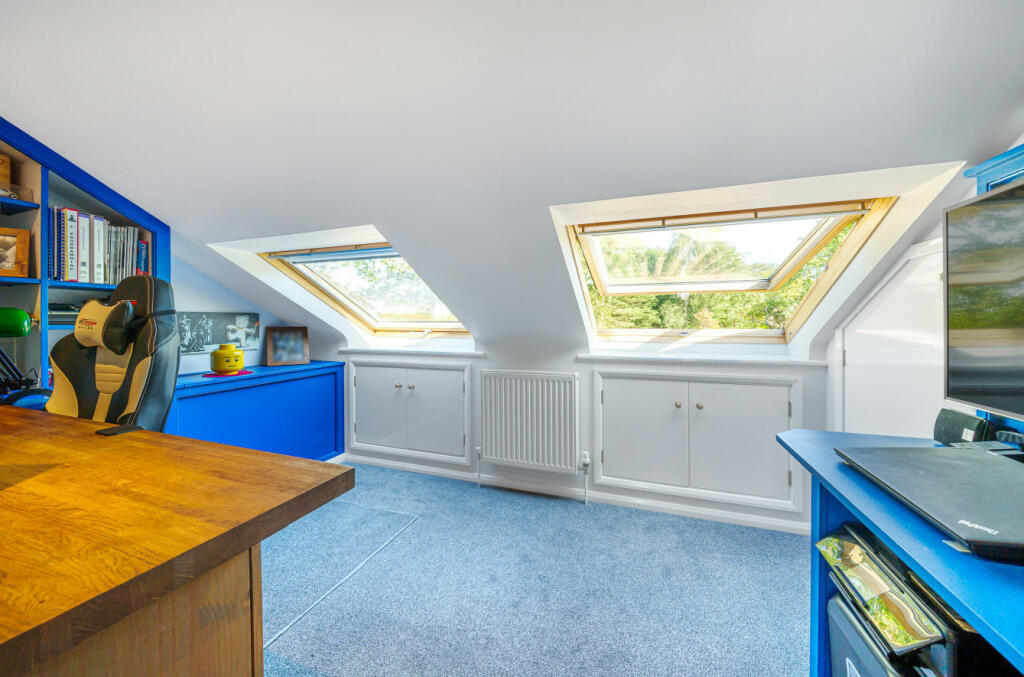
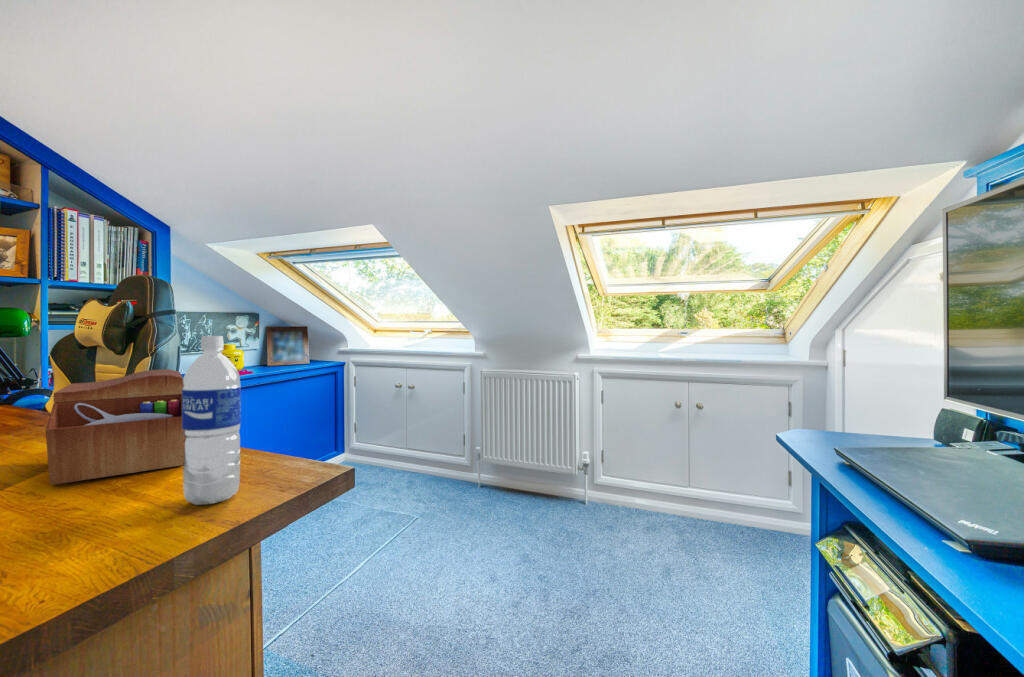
+ sewing box (121, 419)
+ water bottle (212, 417)
